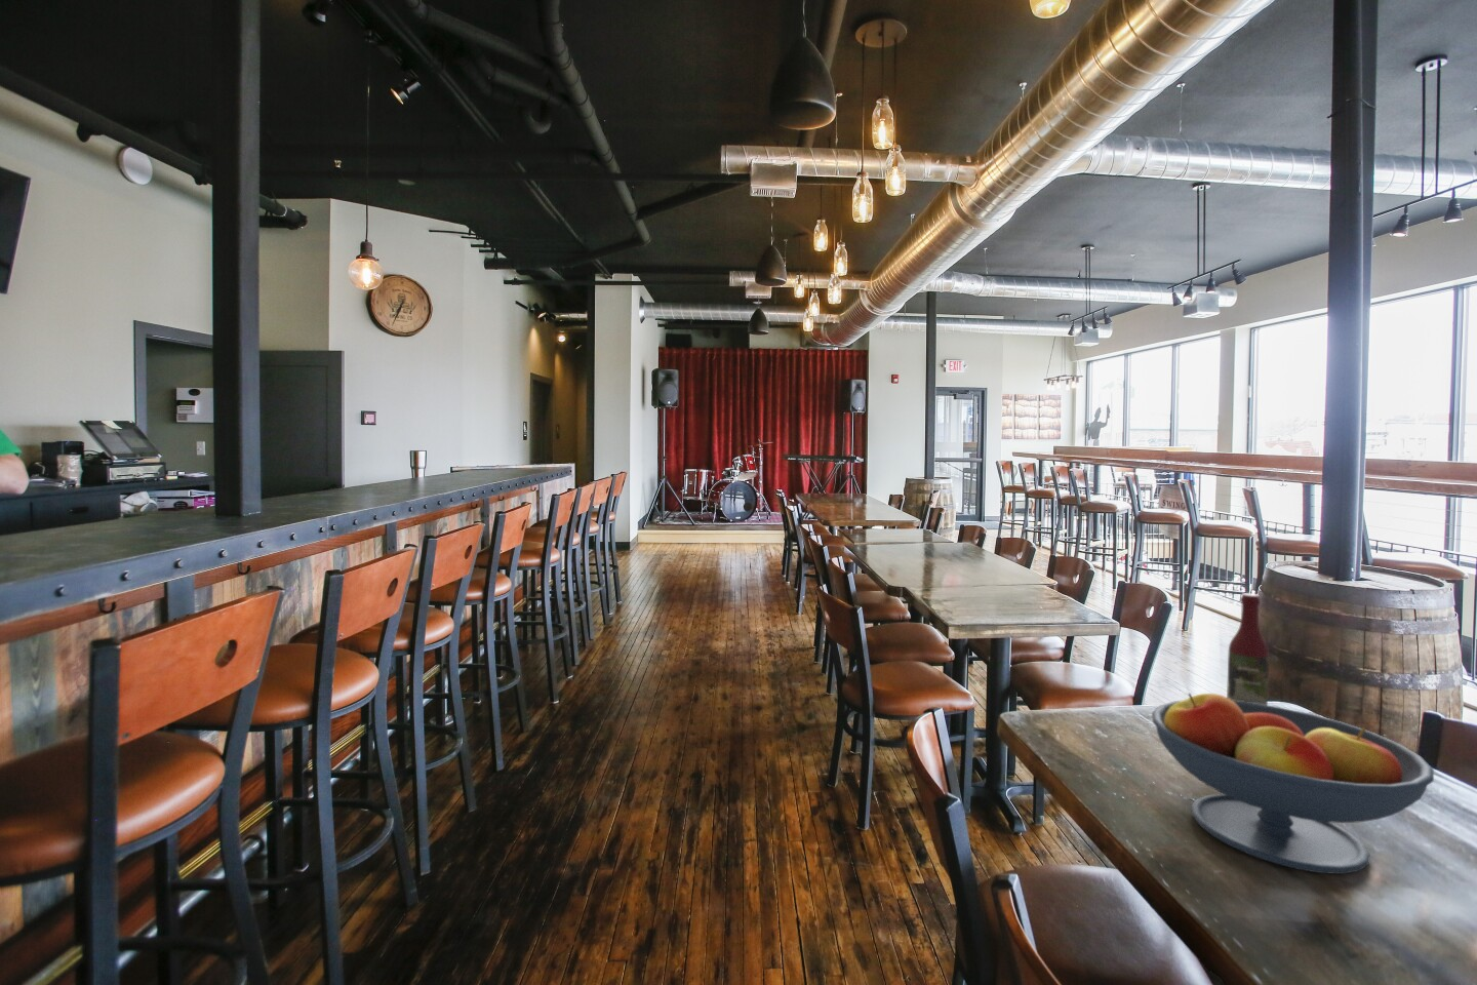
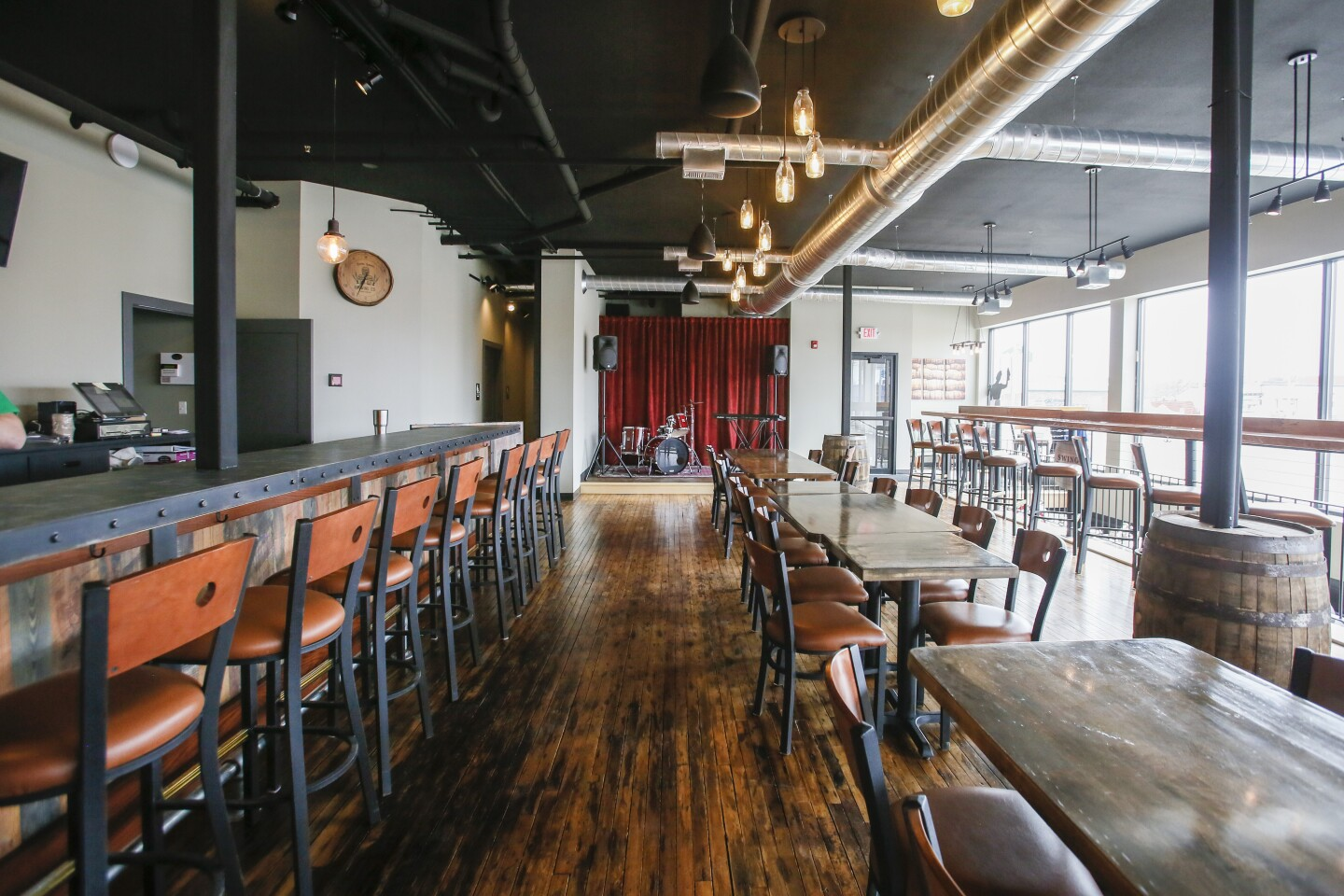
- wine bottle (1247, 673)
- fruit bowl (1277, 767)
